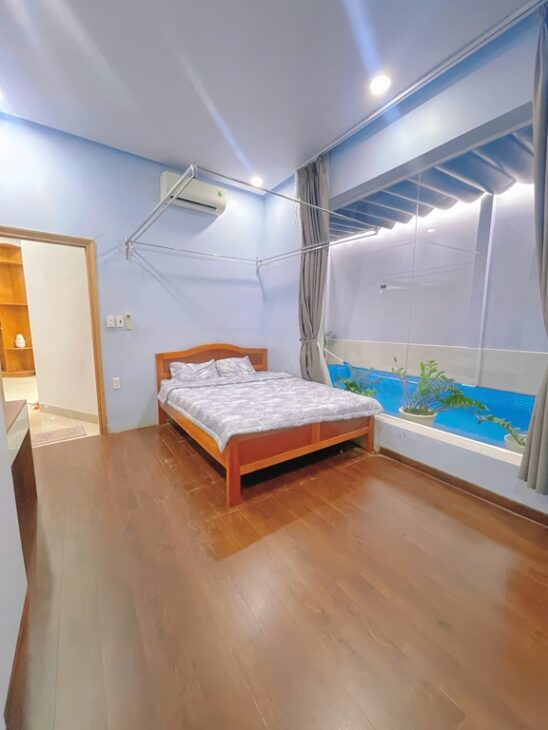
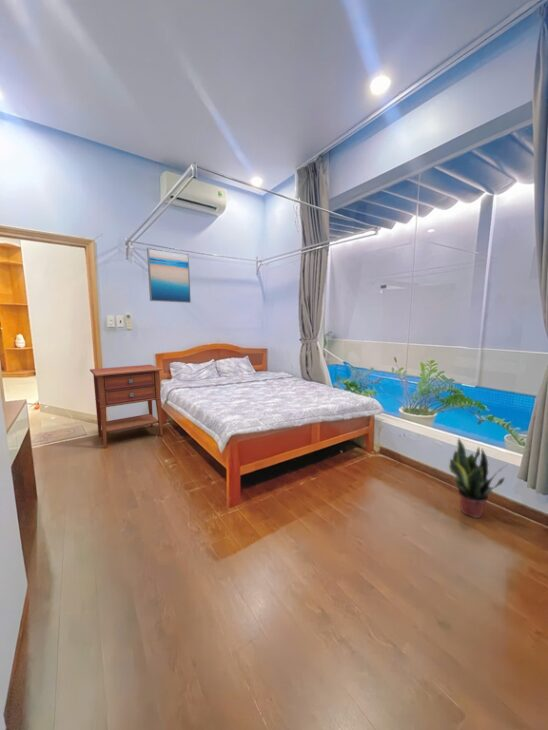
+ nightstand (128, 402)
+ potted plant (473, 479)
+ wall art (169, 276)
